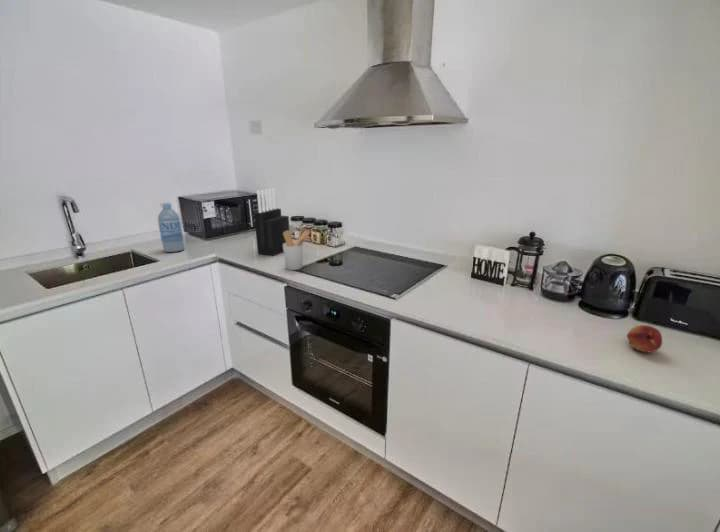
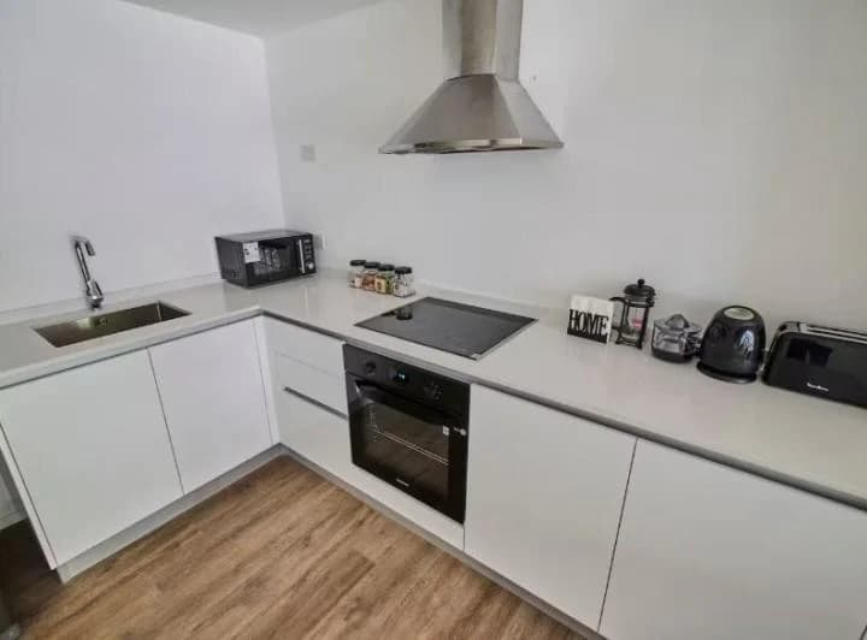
- fruit (644, 338)
- water bottle (170, 226)
- utensil holder (297, 249)
- knife block (274, 221)
